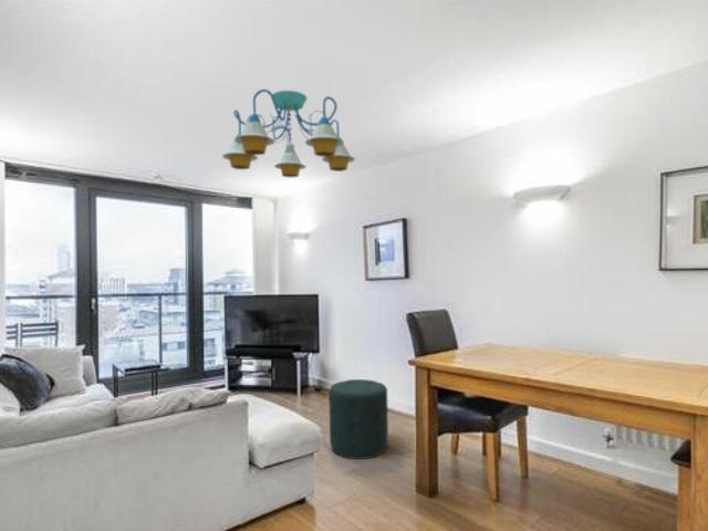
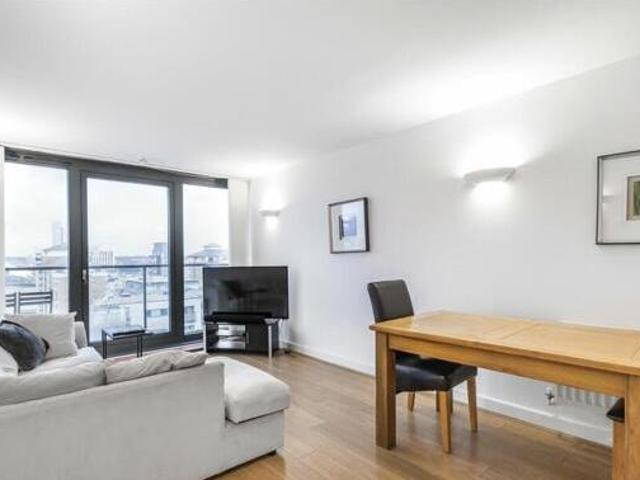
- ottoman (358, 416)
- chandelier (289, 133)
